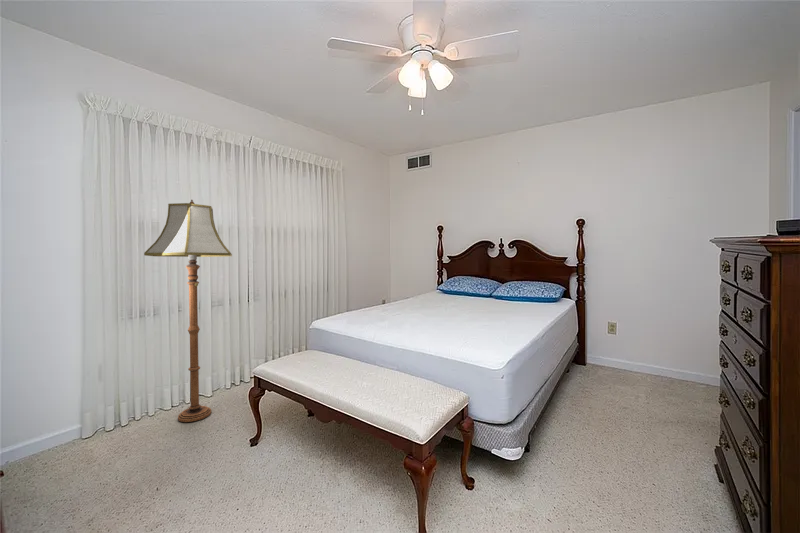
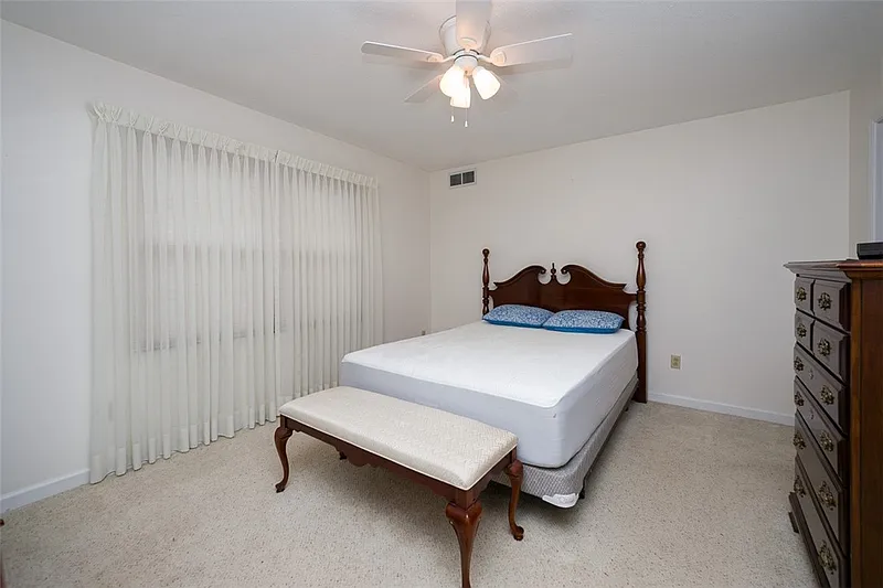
- floor lamp (193, 307)
